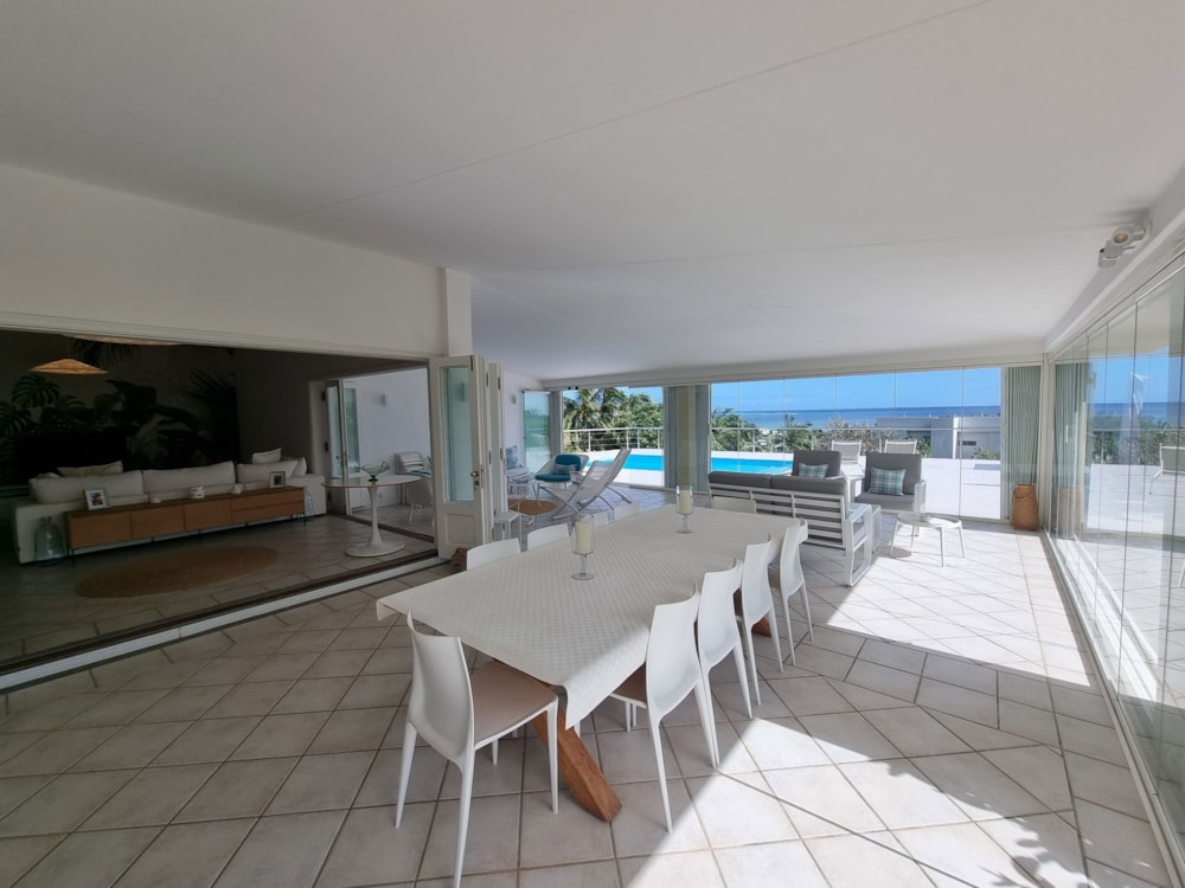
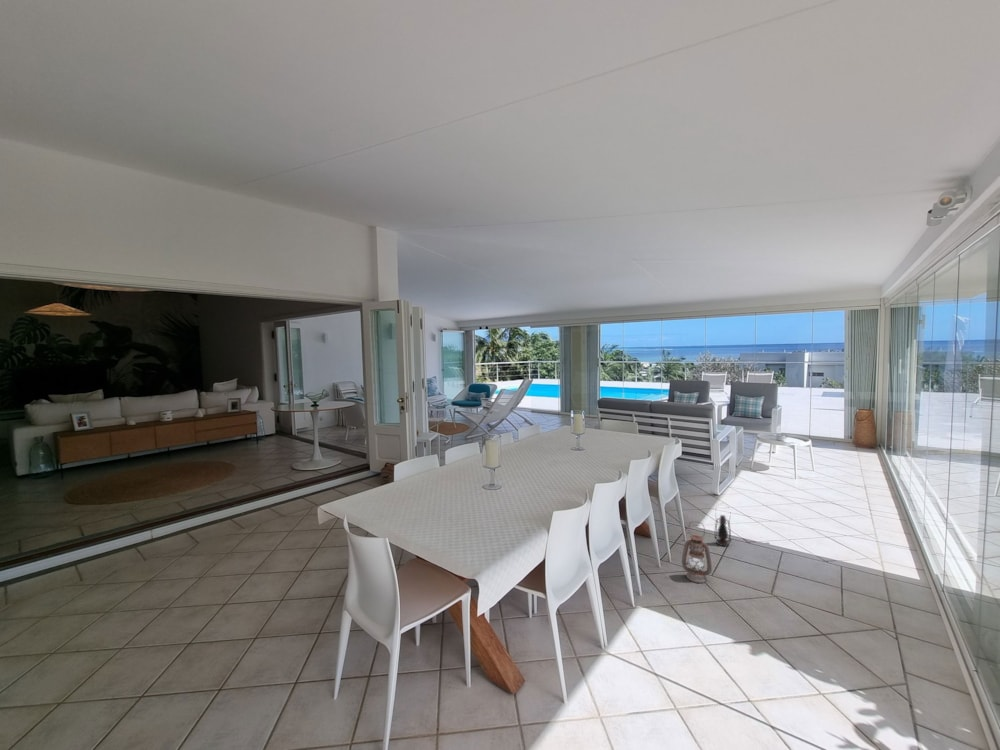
+ lantern (696, 550)
+ lantern (722, 523)
